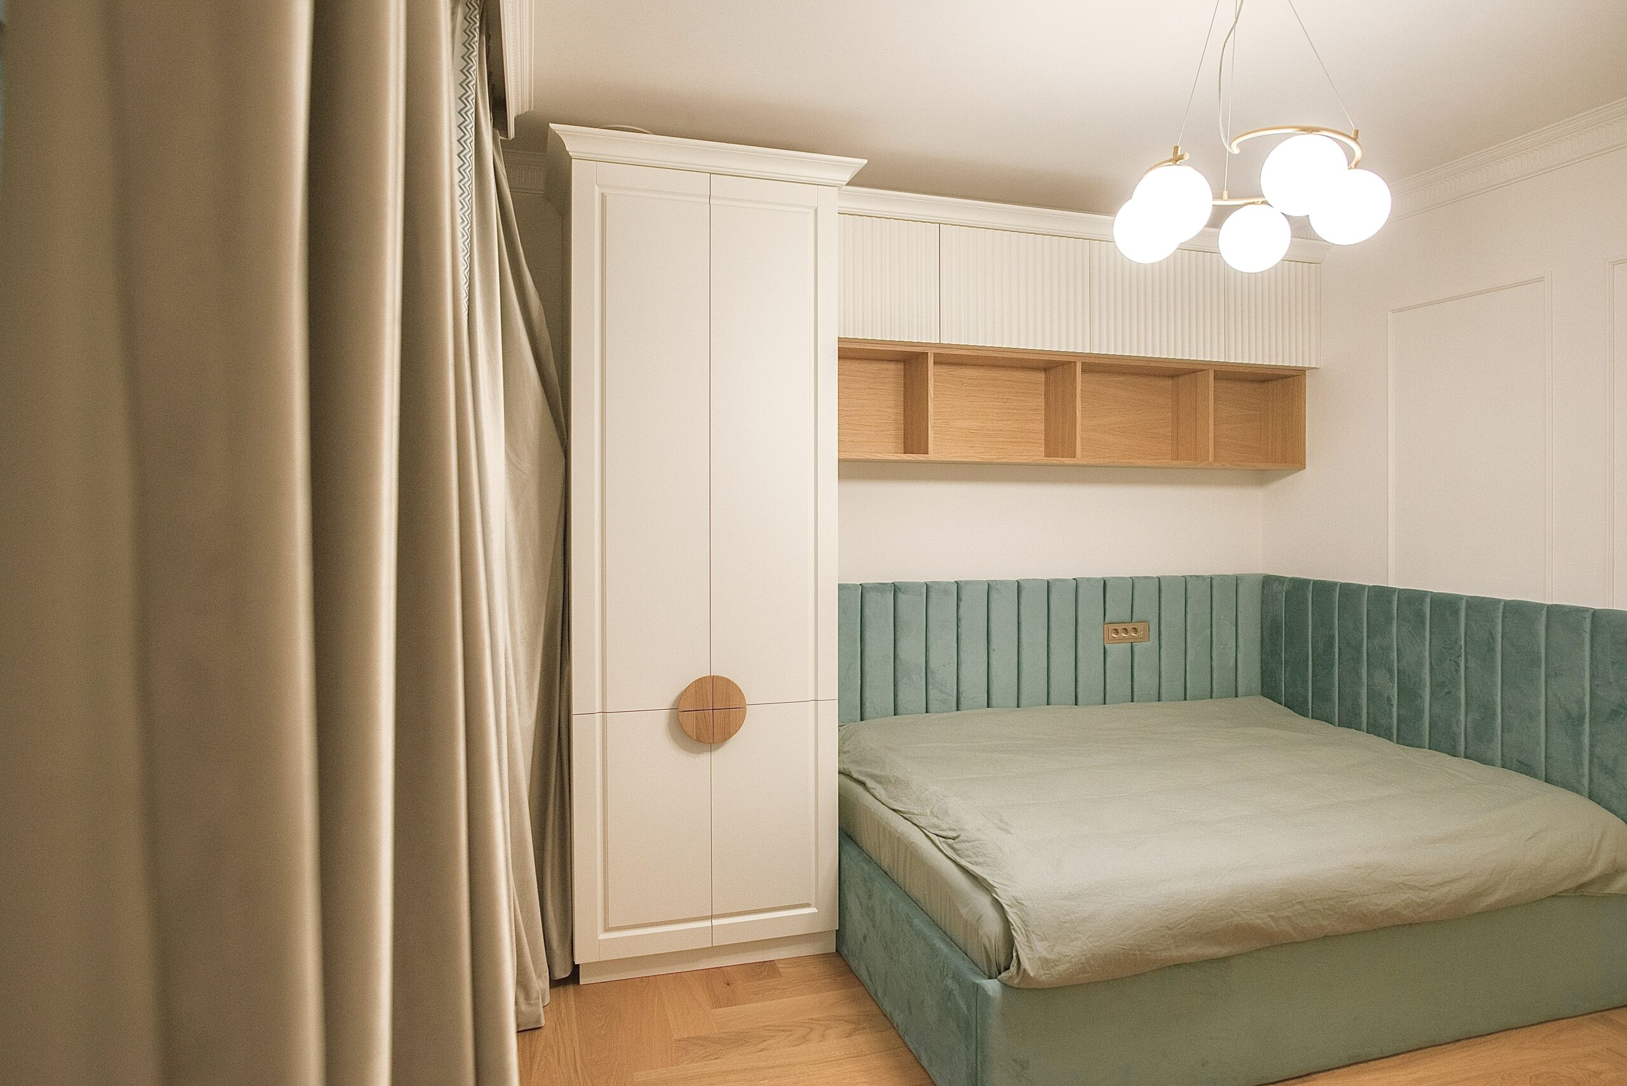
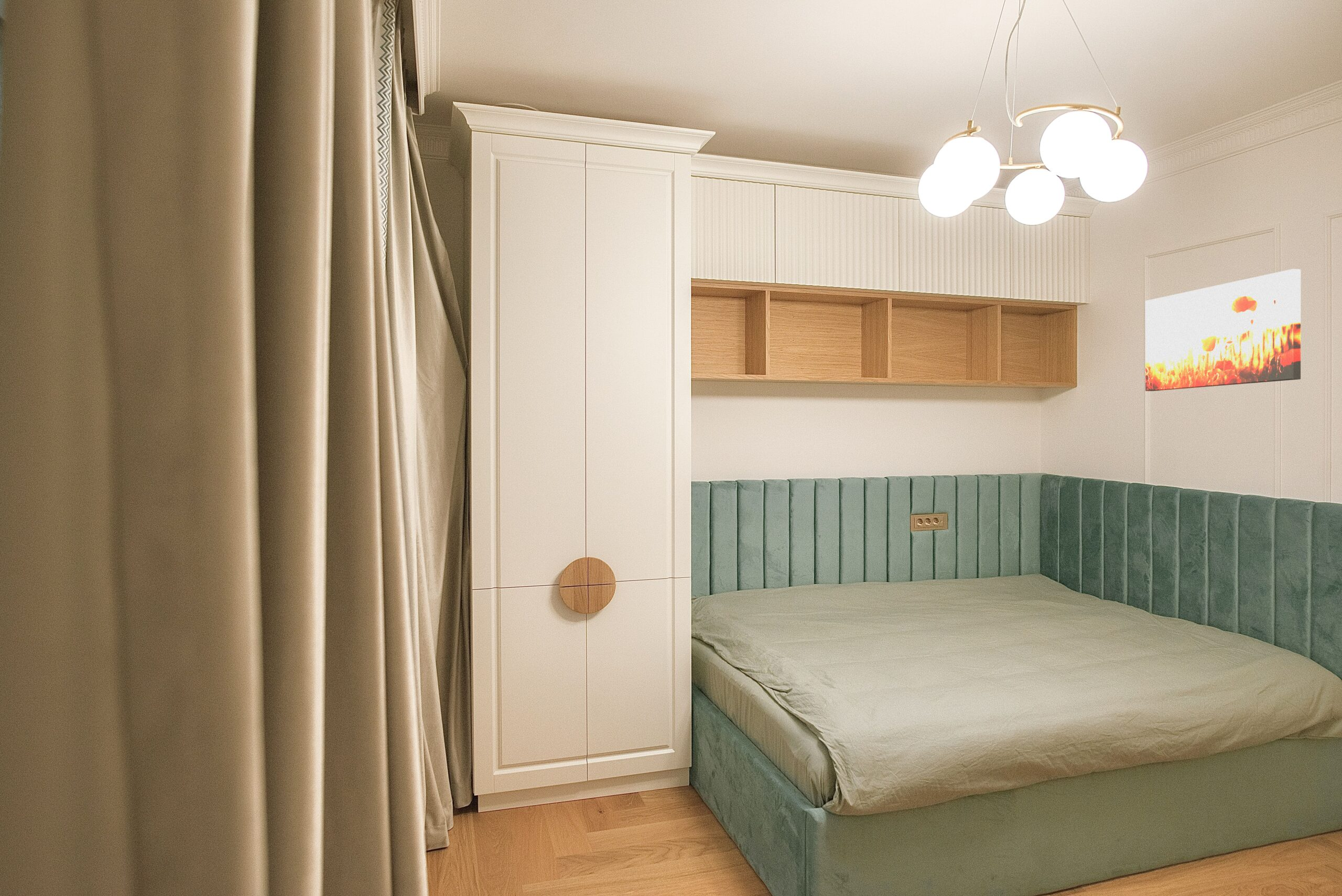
+ wall art (1215, 336)
